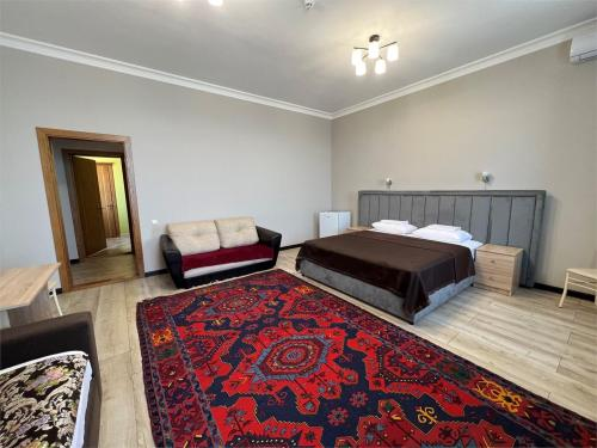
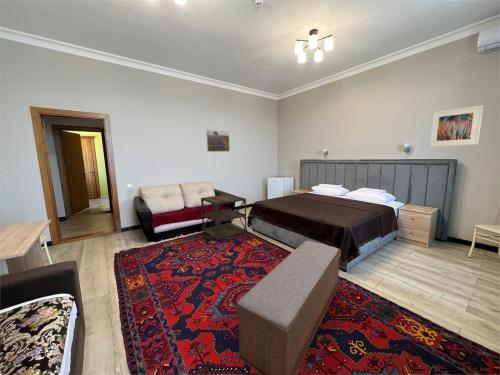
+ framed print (454, 127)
+ bench (298, 293)
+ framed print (218, 141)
+ side table (223, 214)
